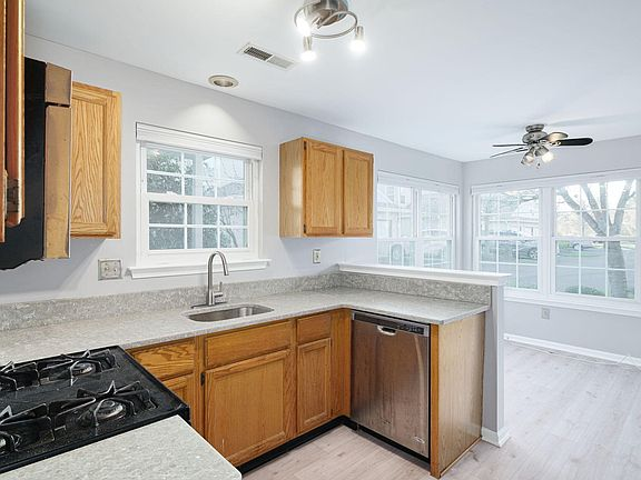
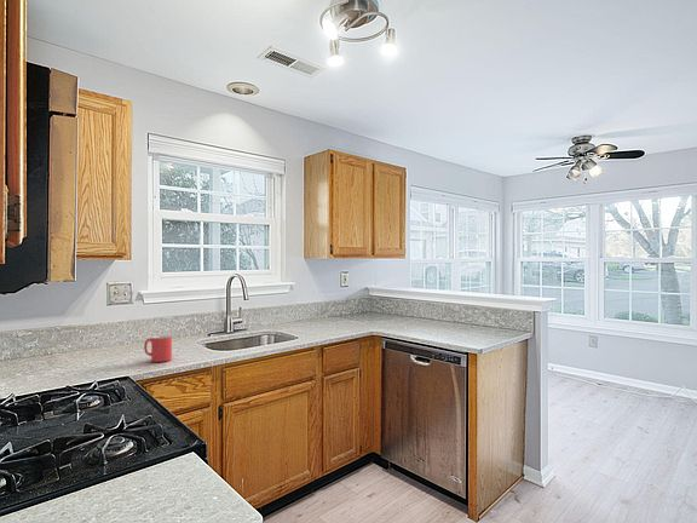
+ mug (157, 347)
